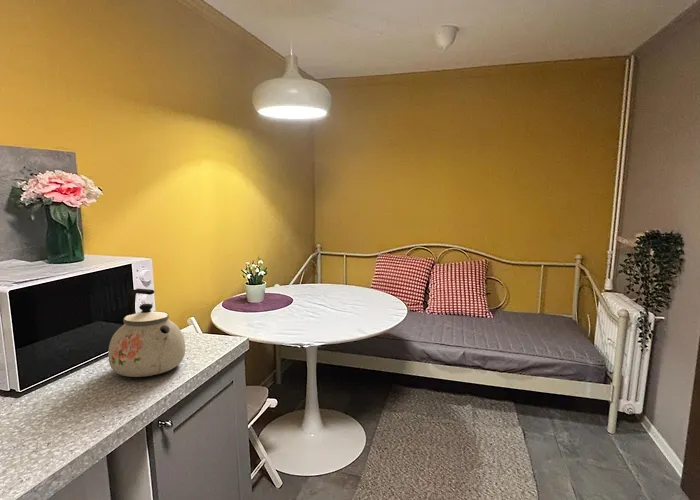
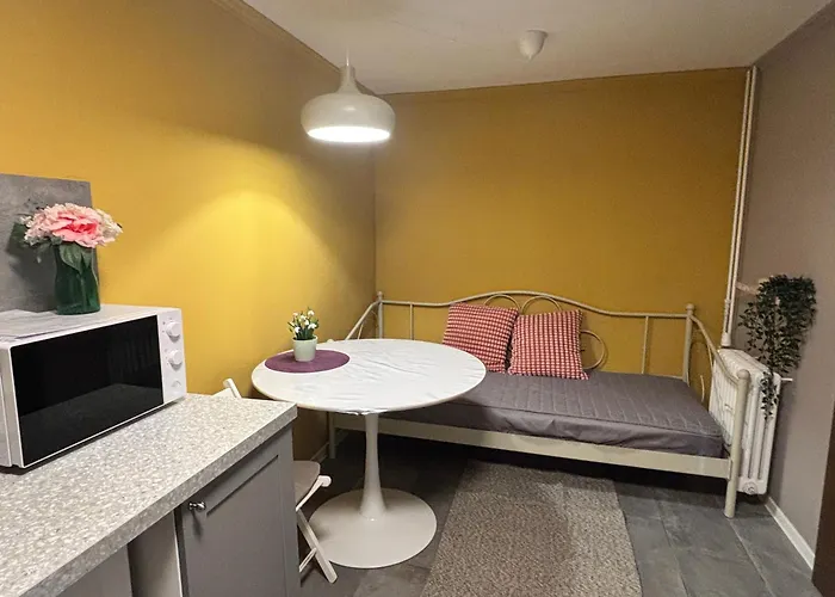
- kettle (147, 329)
